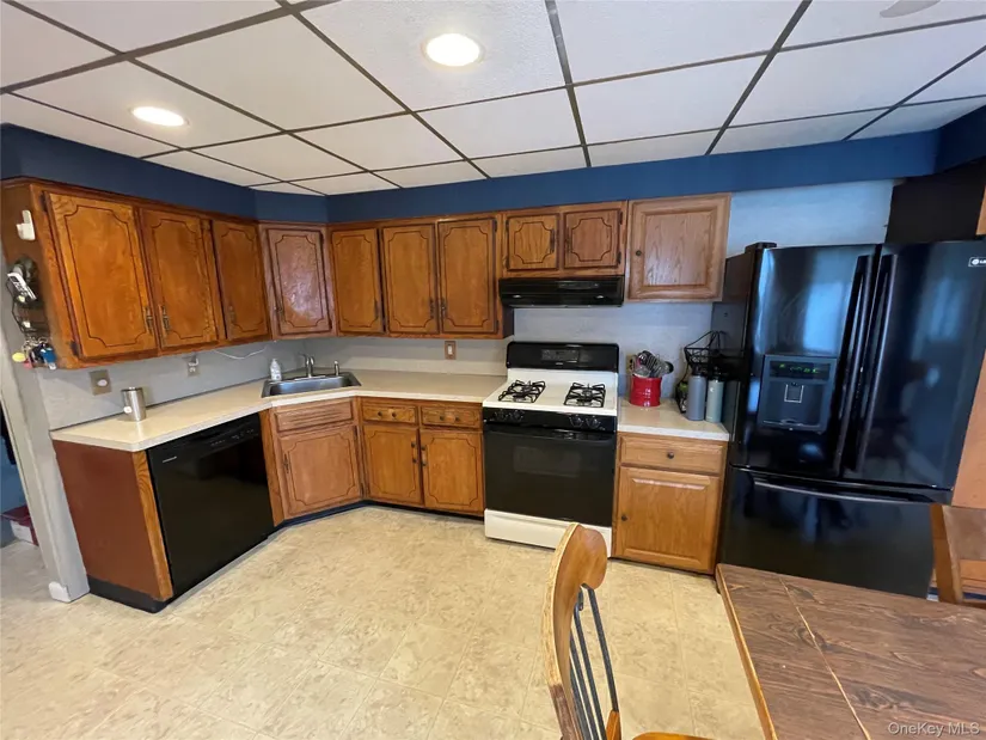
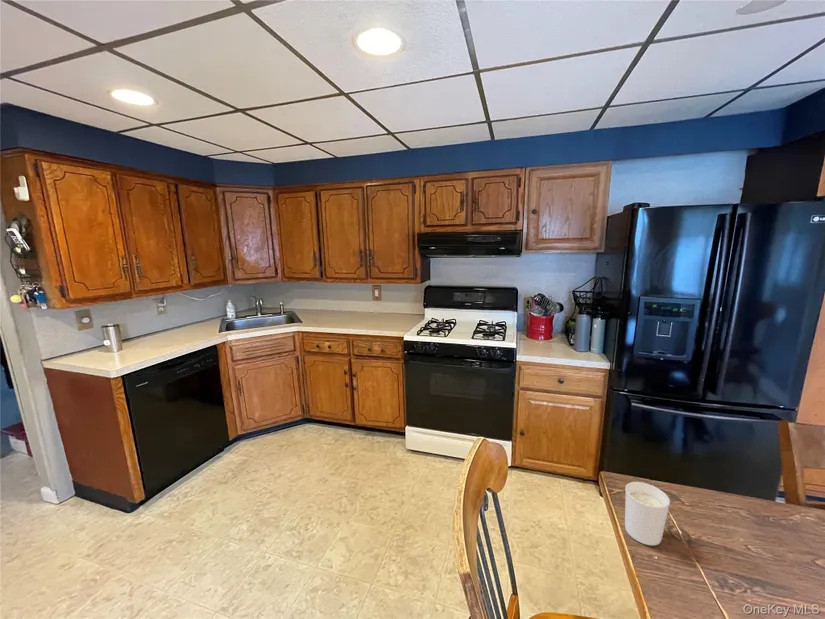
+ candle holder (644, 513)
